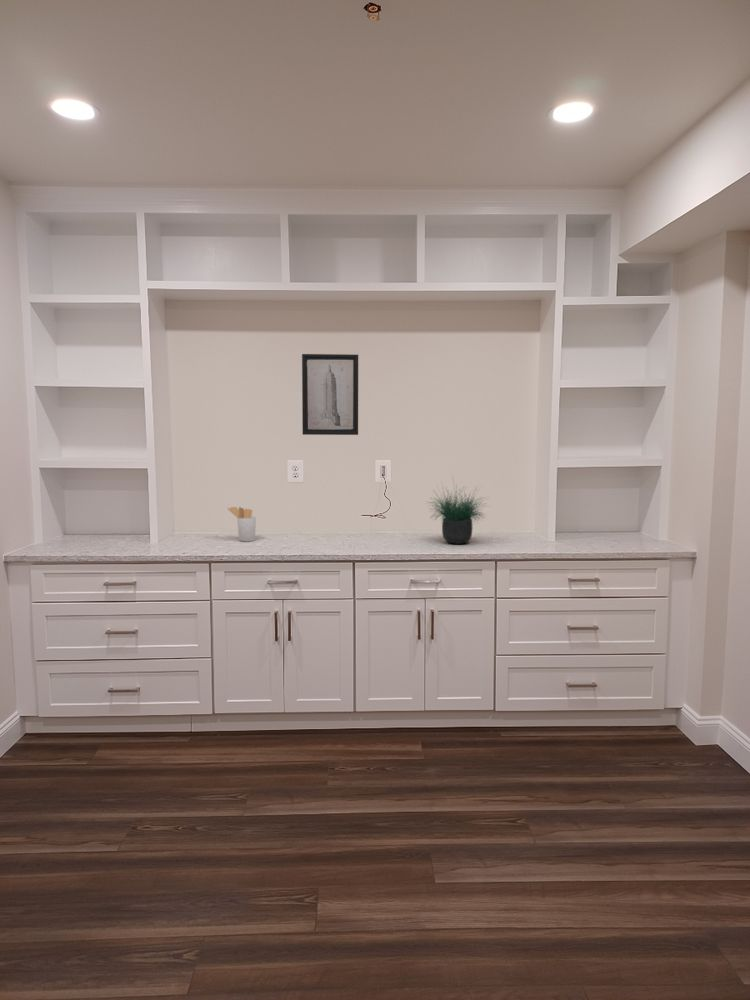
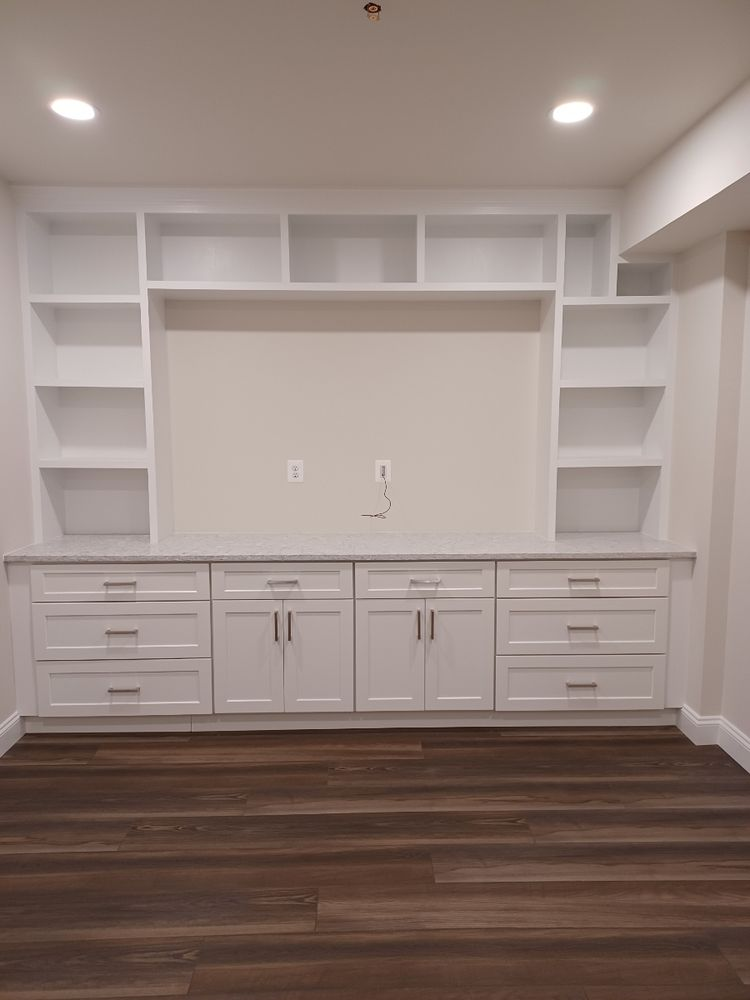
- potted plant (458, 508)
- wall art (330, 394)
- utensil holder (242, 523)
